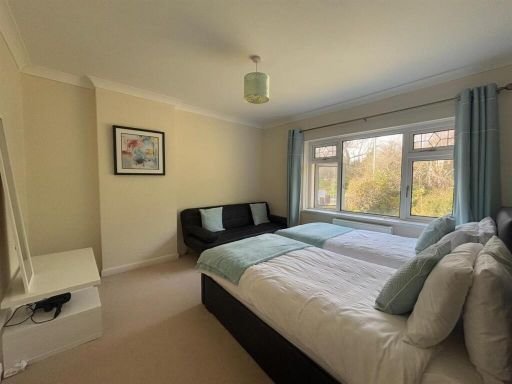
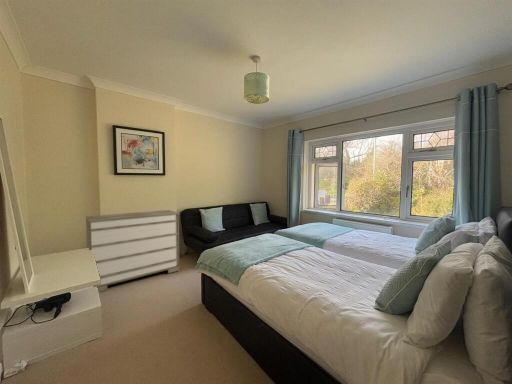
+ dresser (136, 245)
